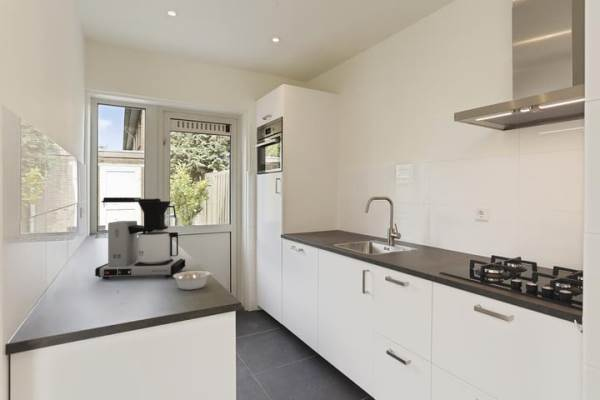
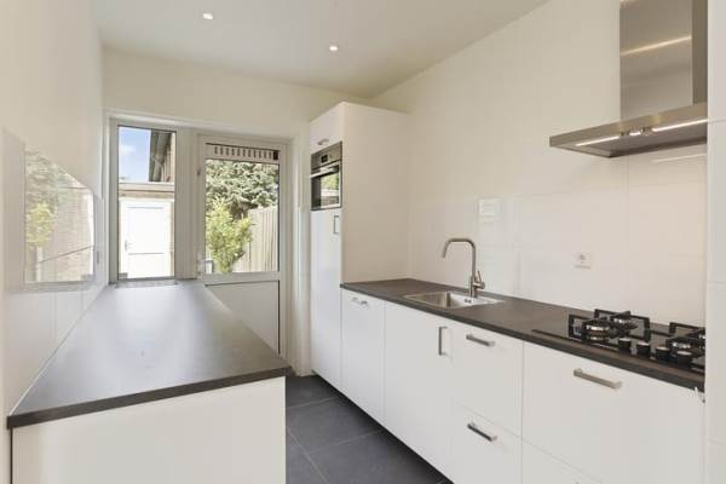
- legume (193, 279)
- coffee maker (143, 236)
